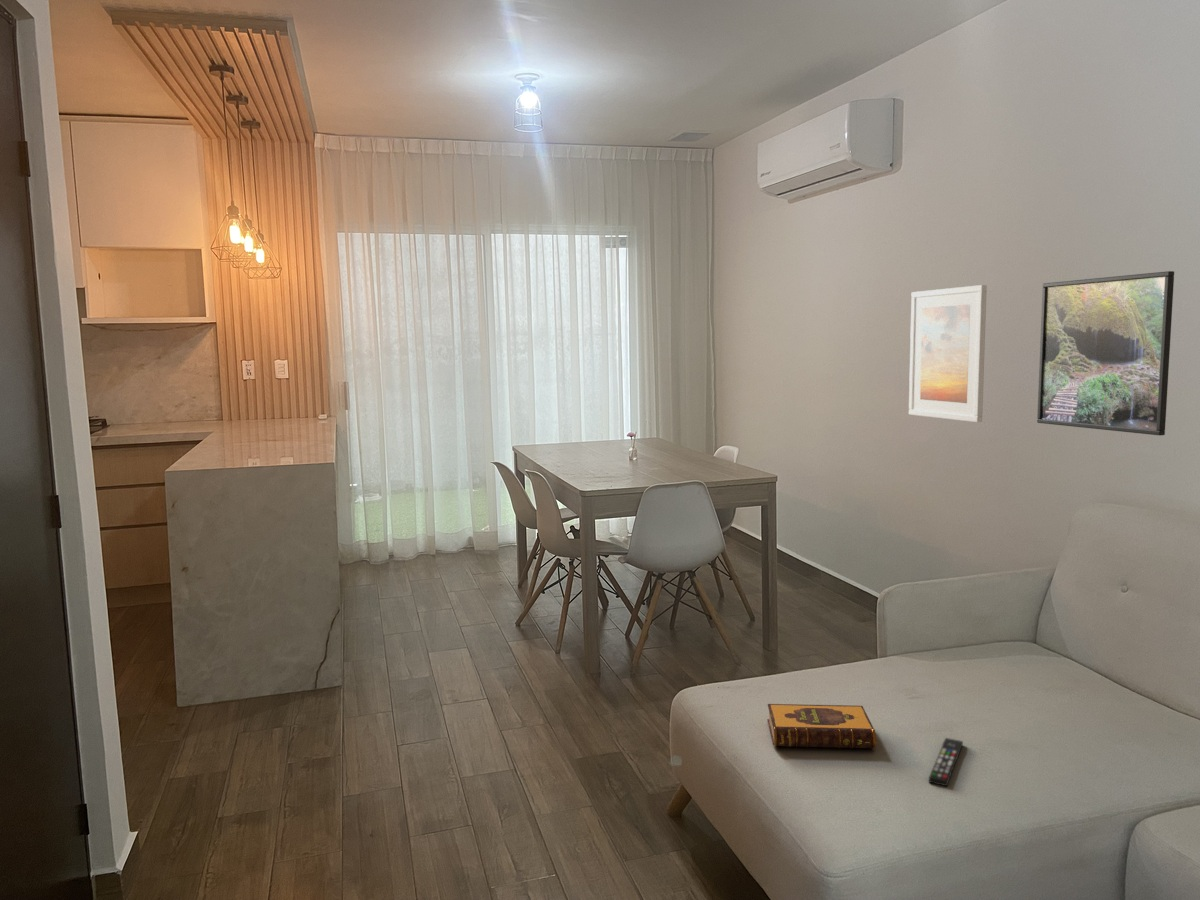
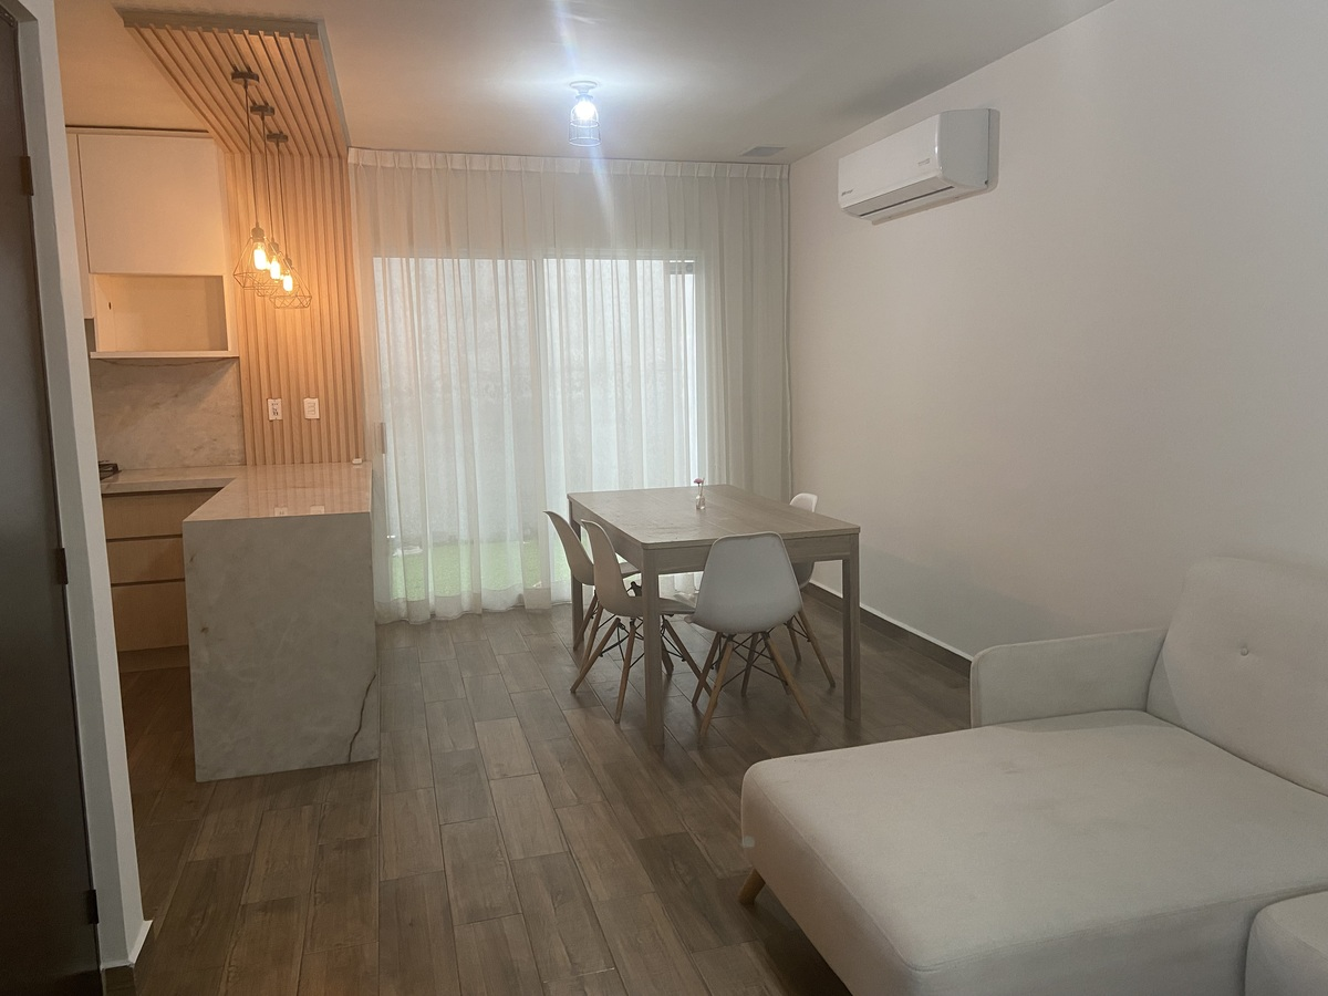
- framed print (1099, 353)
- hardback book (819, 727)
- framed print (945, 354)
- remote control (946, 760)
